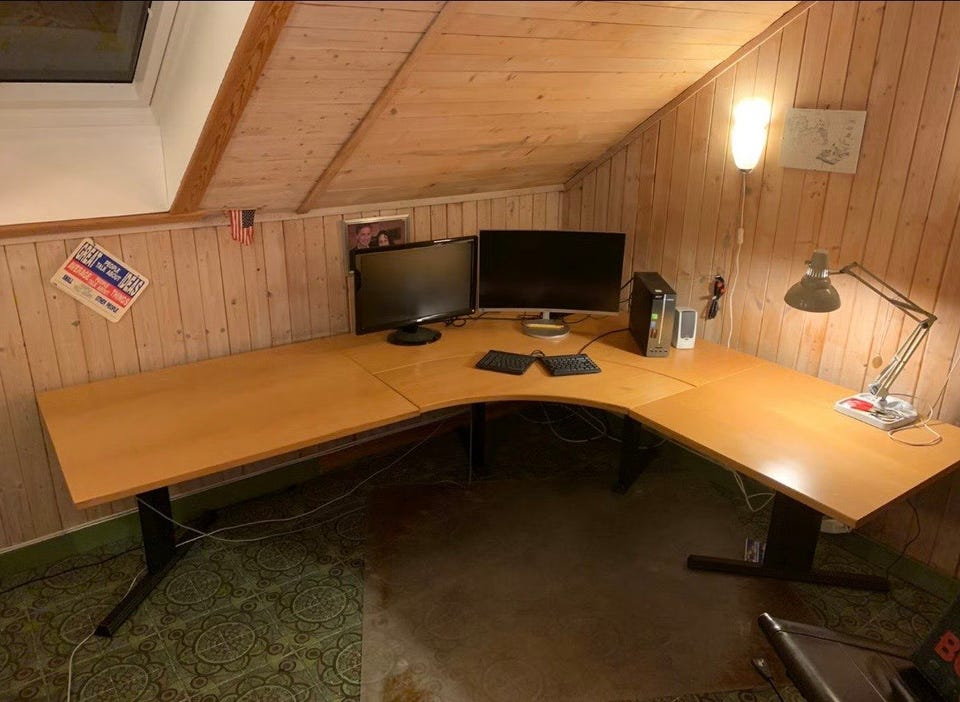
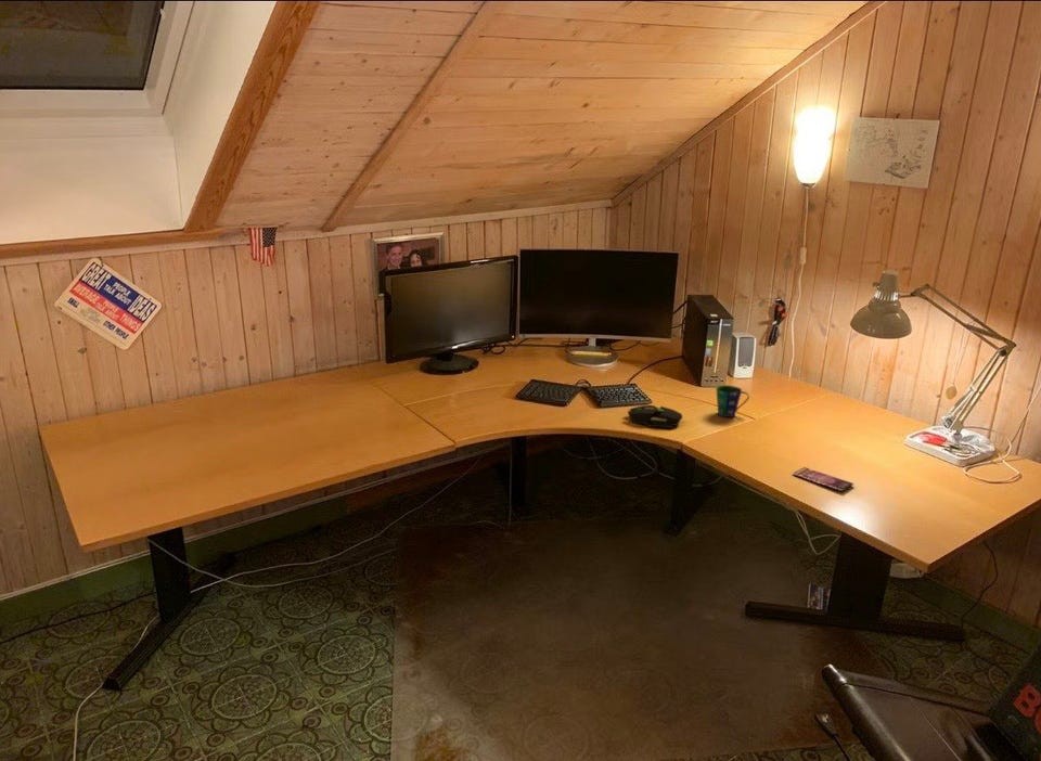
+ mouse (654, 414)
+ smartphone (822, 479)
+ cup (731, 402)
